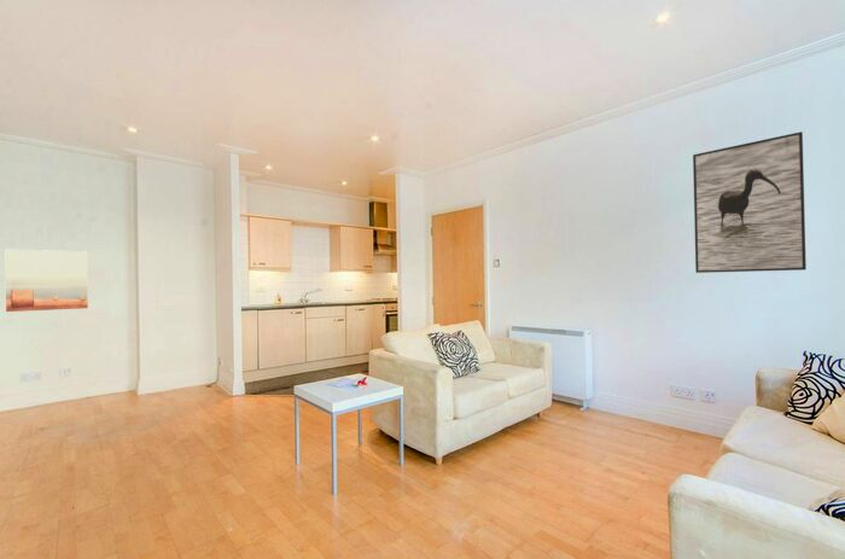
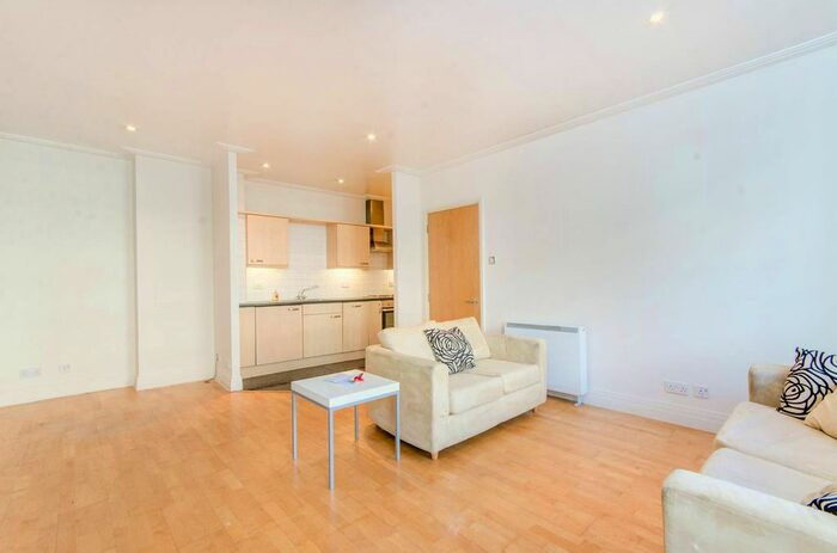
- wall art (48, 280)
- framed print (745, 208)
